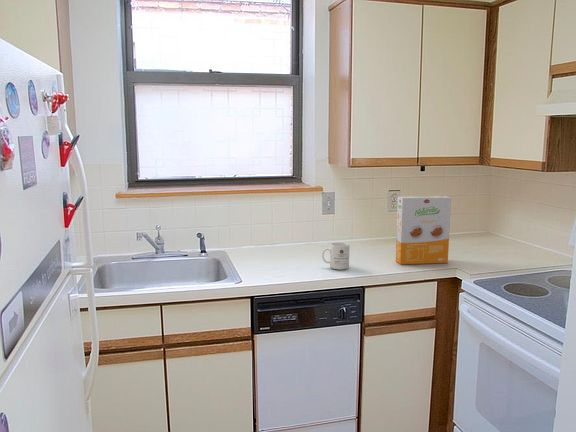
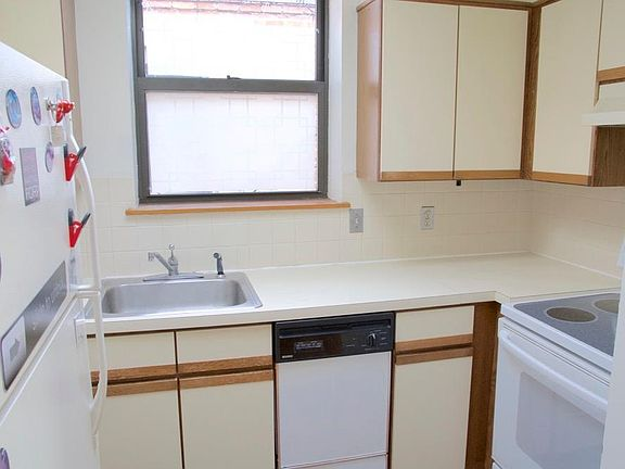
- mug (335, 255)
- cereal box (422, 229)
